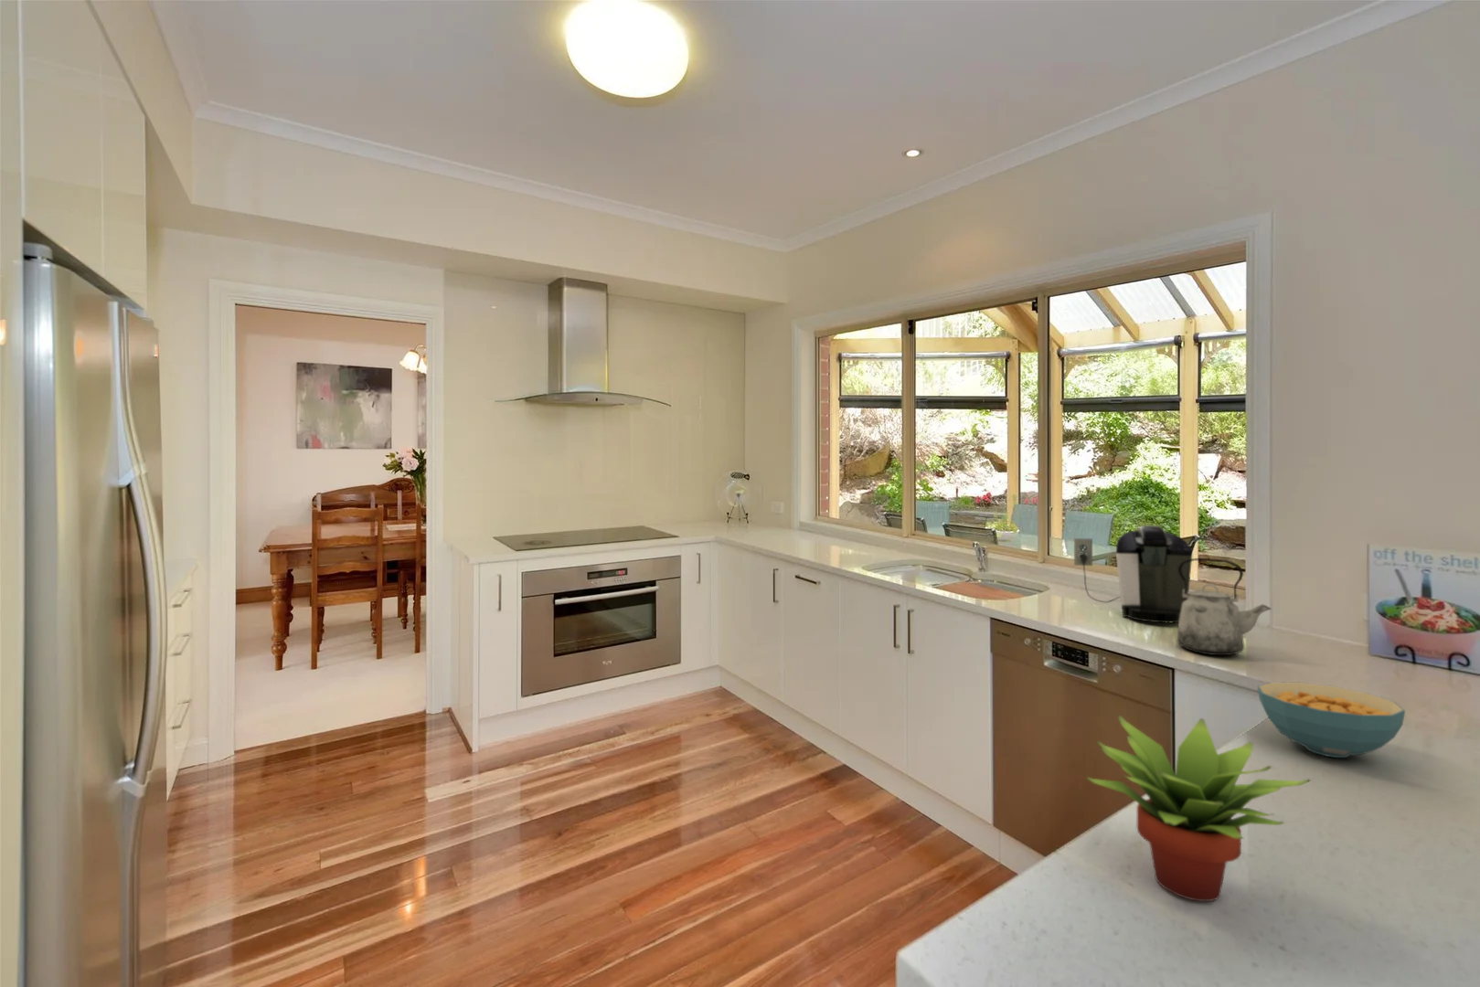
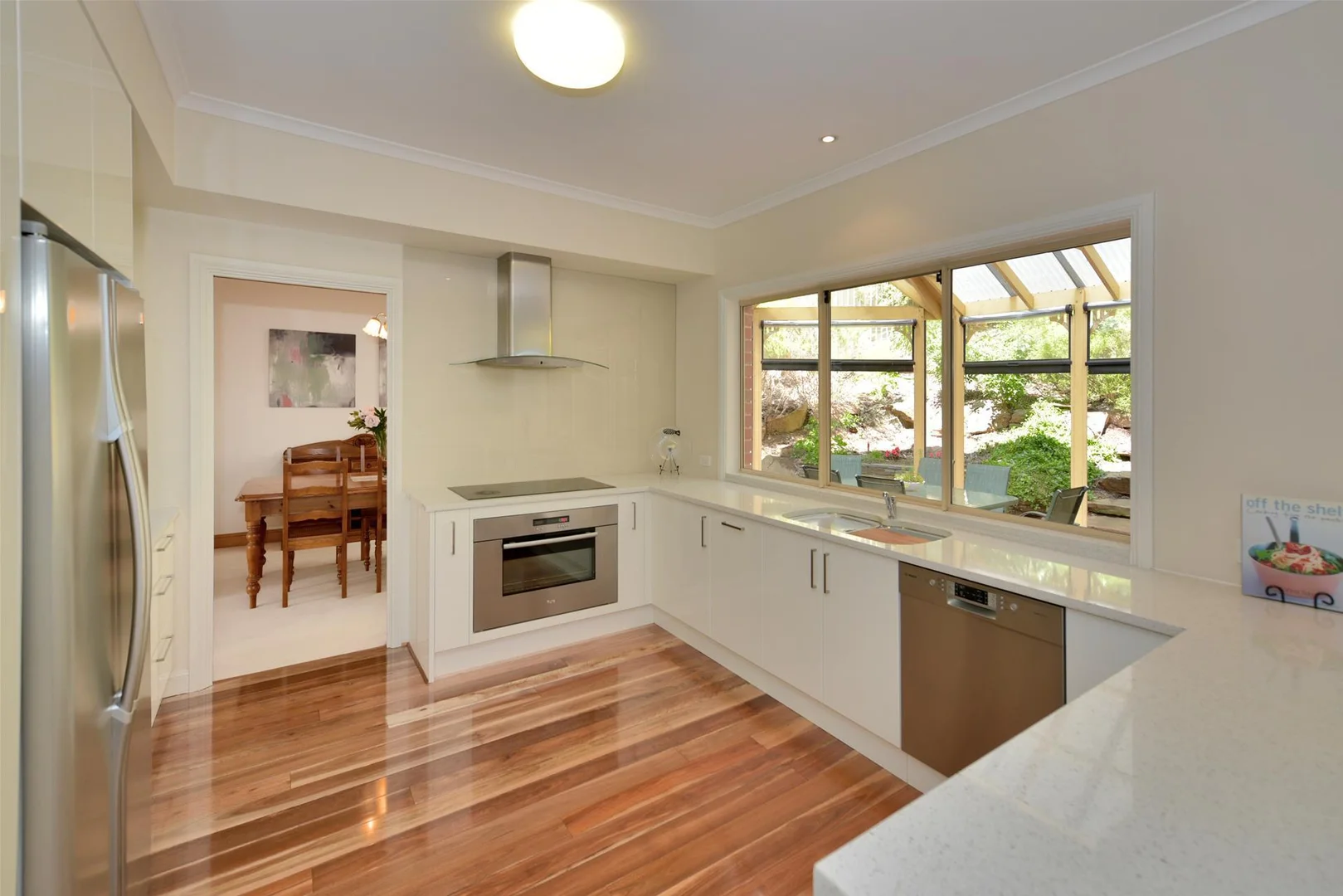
- kettle (1222, 606)
- coffee maker (1131, 571)
- succulent plant (1191, 807)
- cereal bowl (1327, 724)
